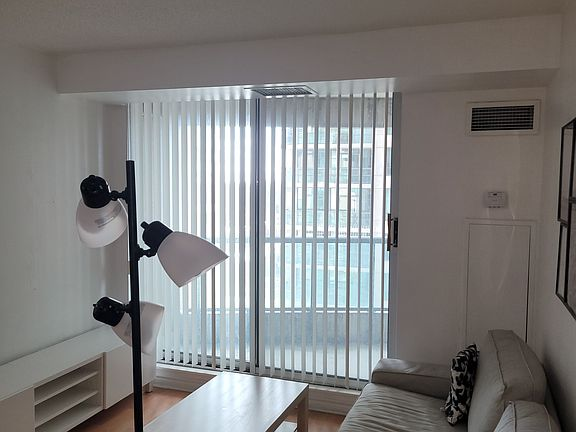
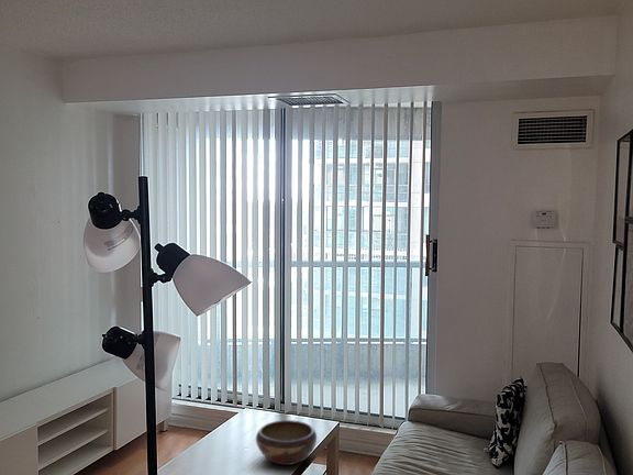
+ decorative bowl (286, 443)
